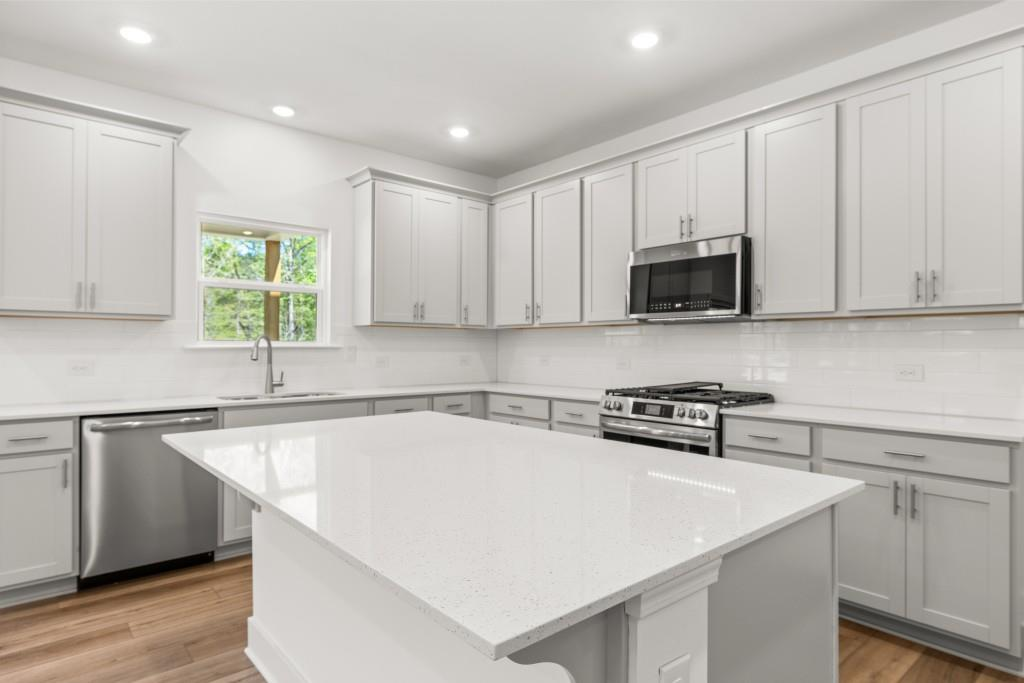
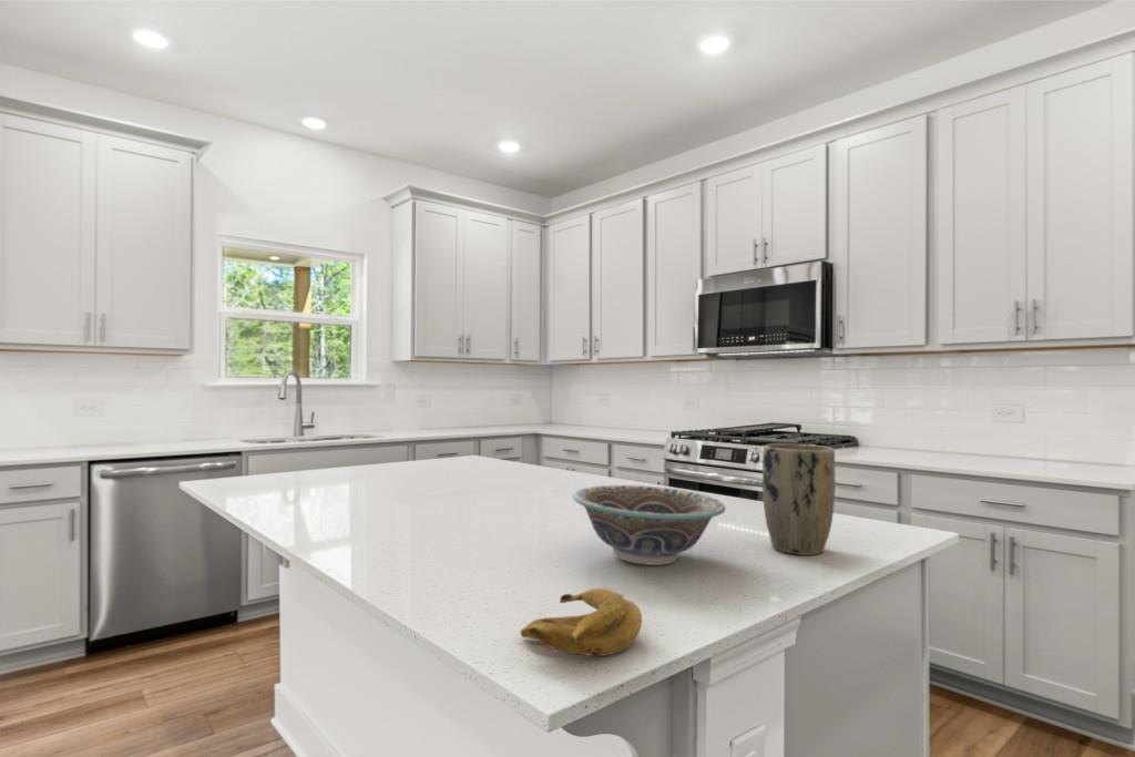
+ decorative bowl (647, 525)
+ plant pot (797, 498)
+ banana (581, 615)
